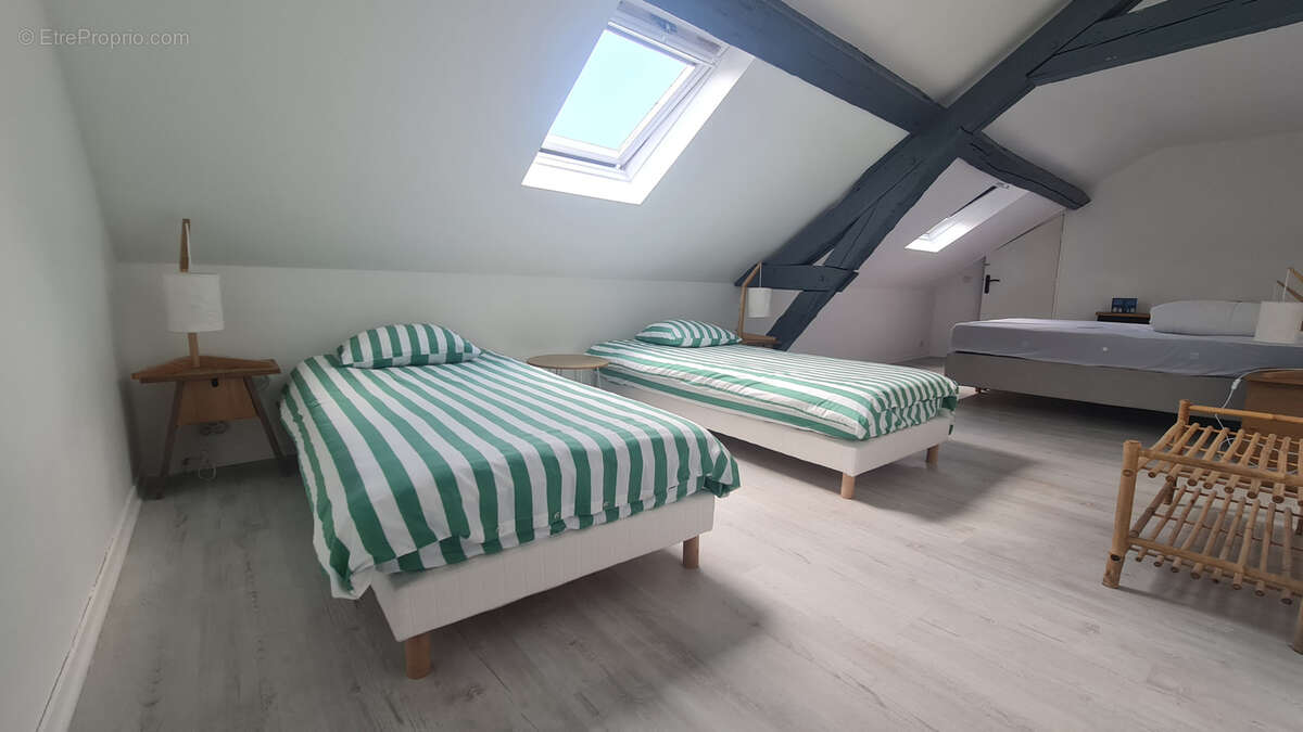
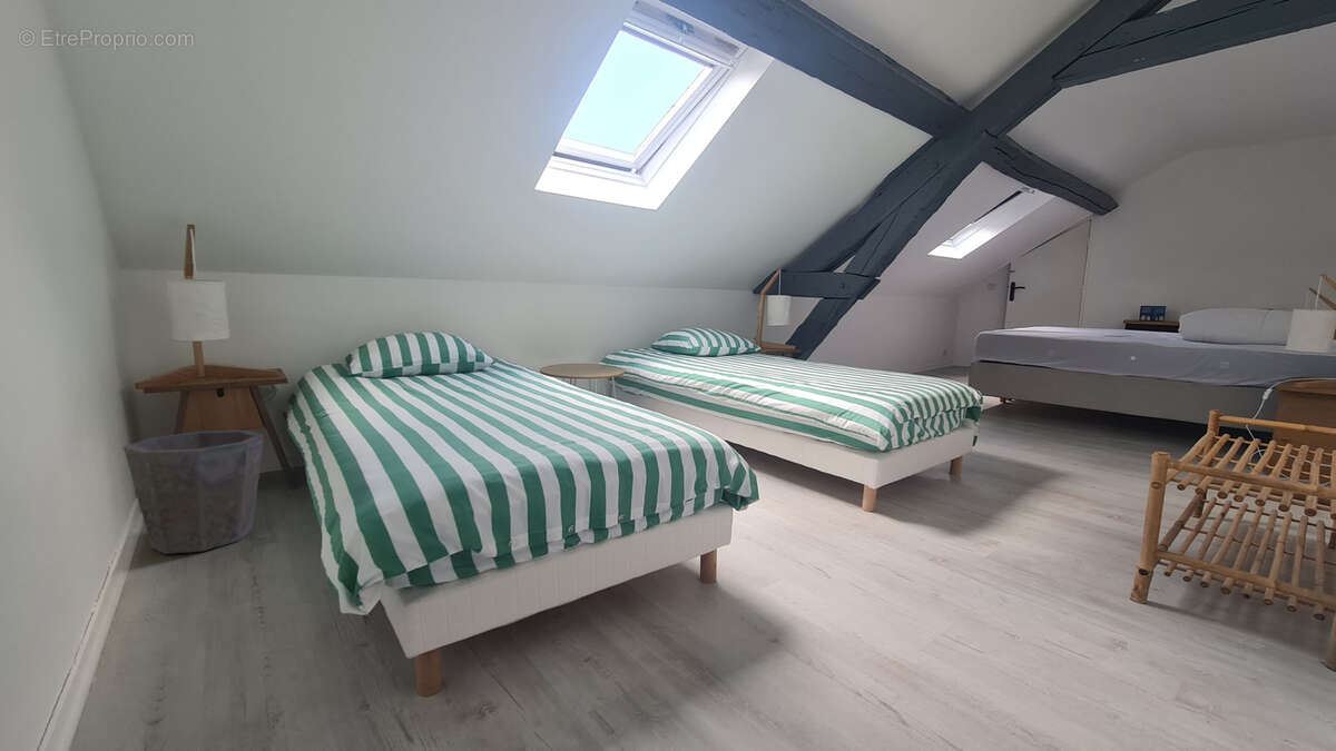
+ waste bin (200, 490)
